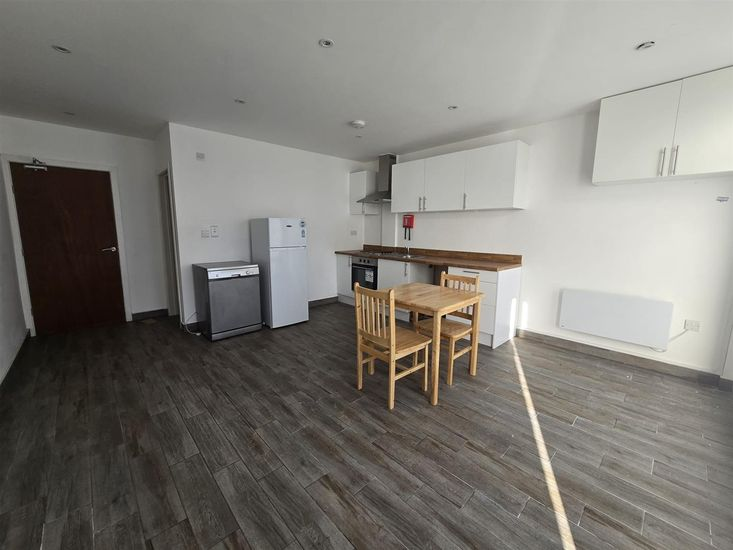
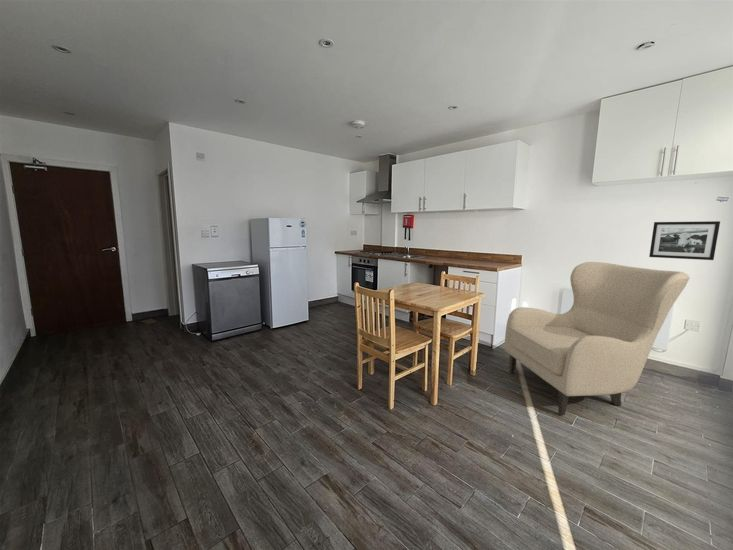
+ chair (586, 329)
+ picture frame (682, 240)
